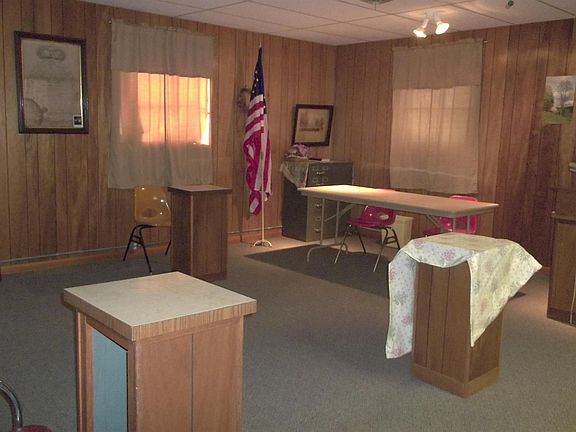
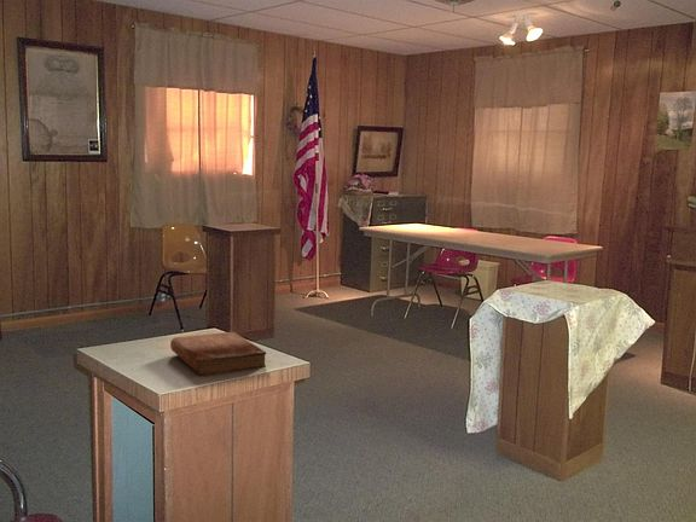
+ bible (216, 352)
